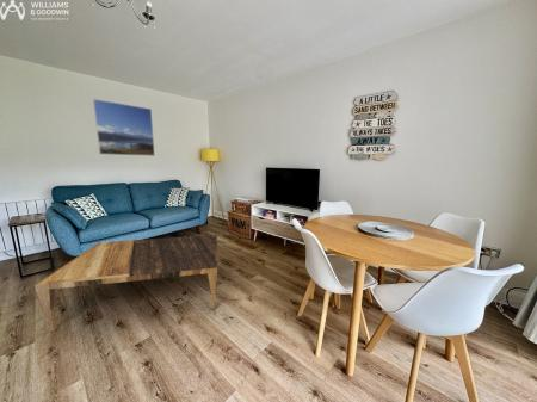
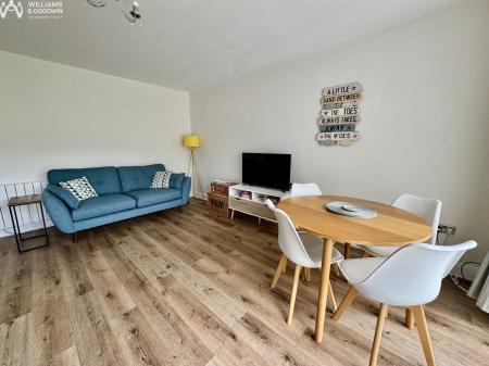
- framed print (126, 130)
- coffee table (152, 271)
